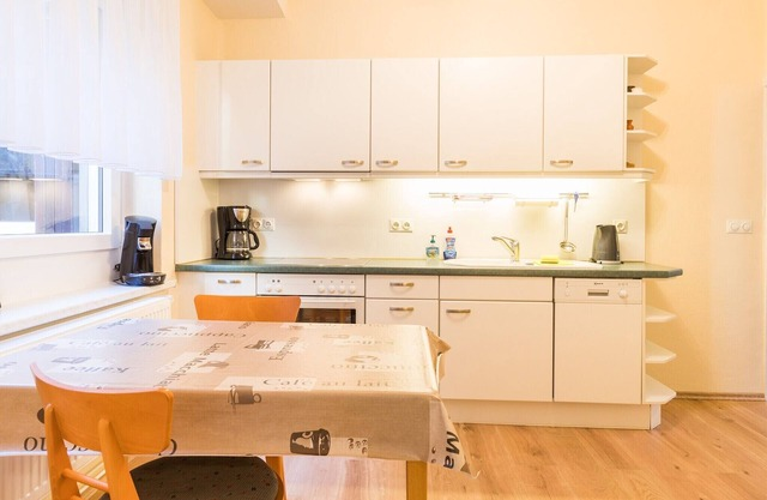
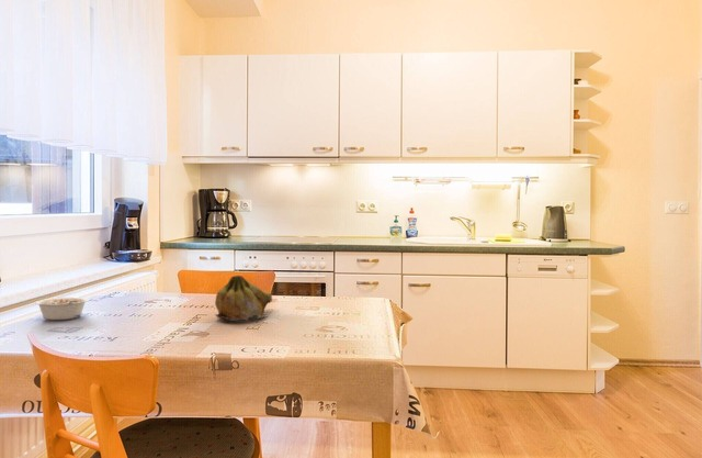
+ fruit (245, 294)
+ legume (64, 306)
